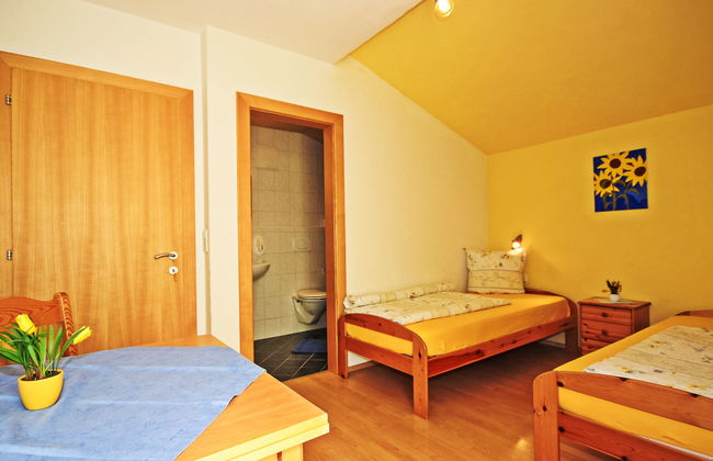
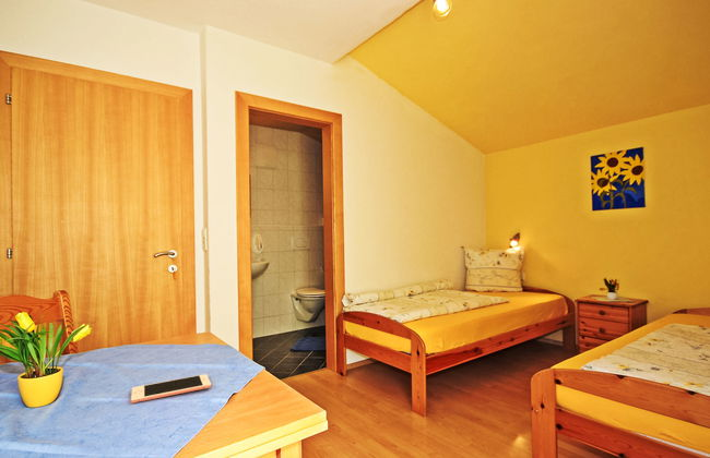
+ cell phone (171, 387)
